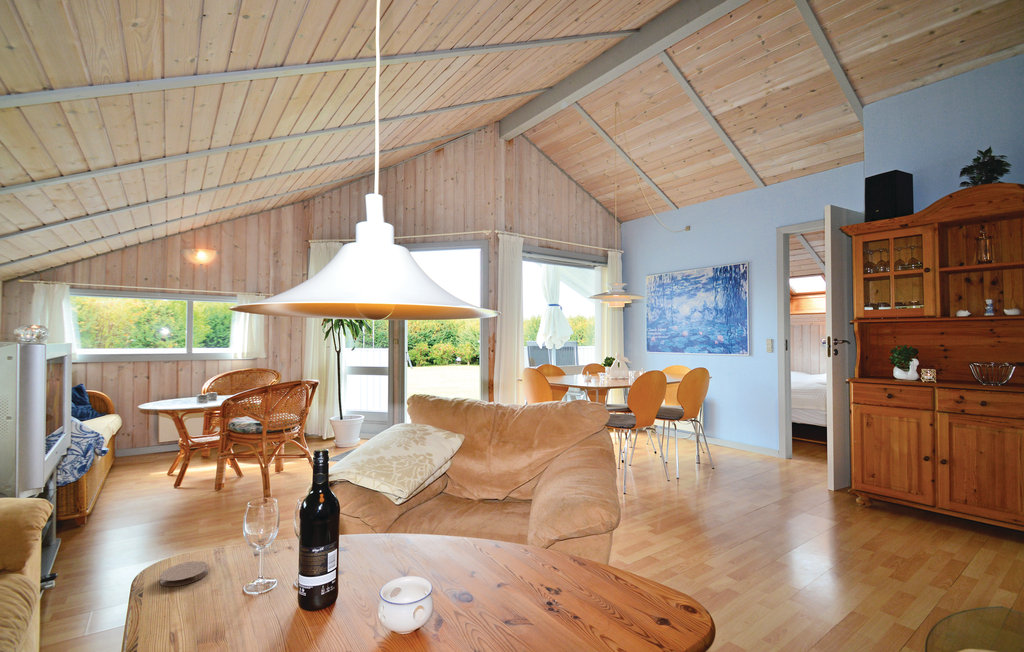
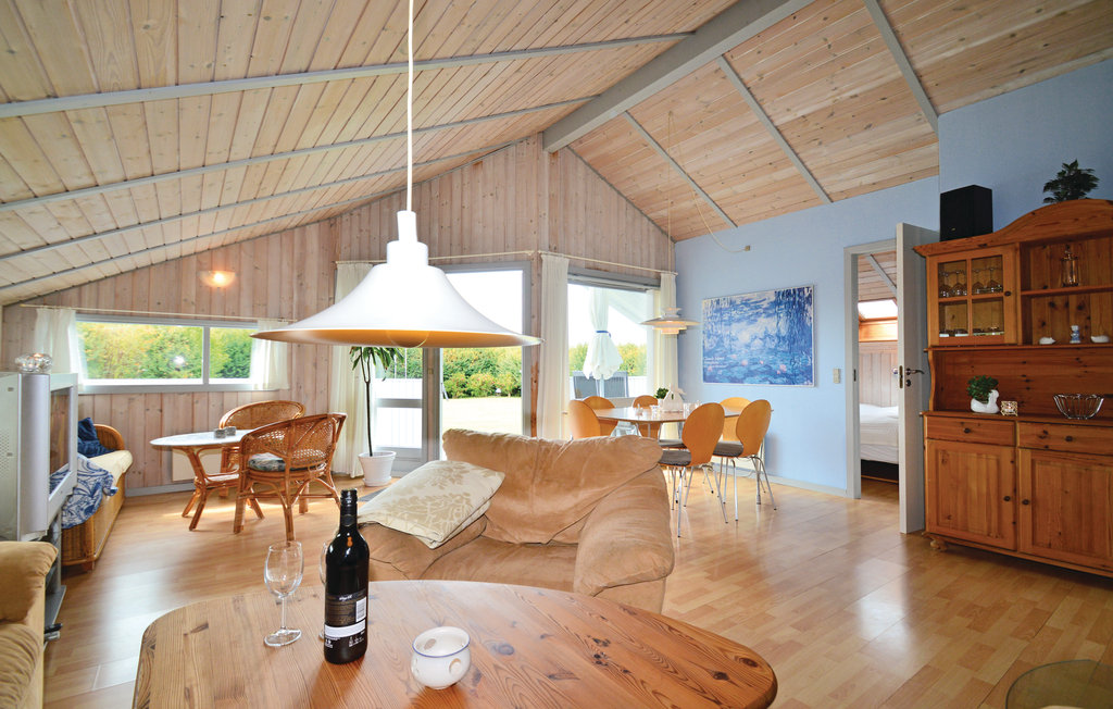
- coaster (184, 573)
